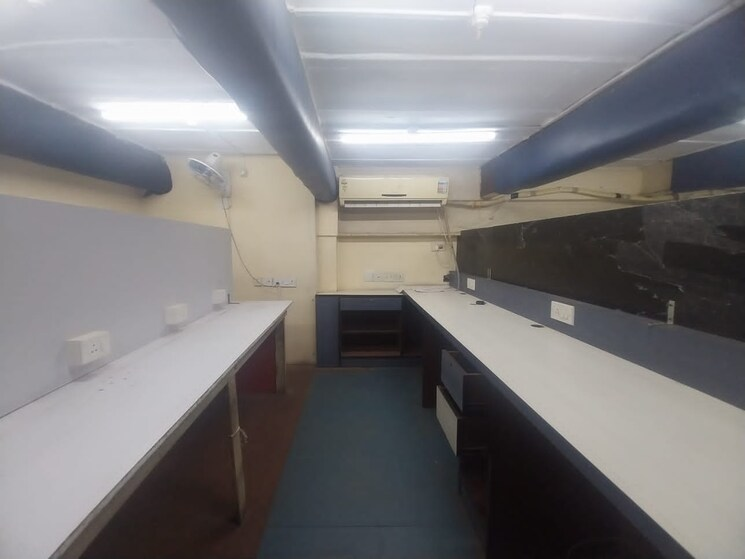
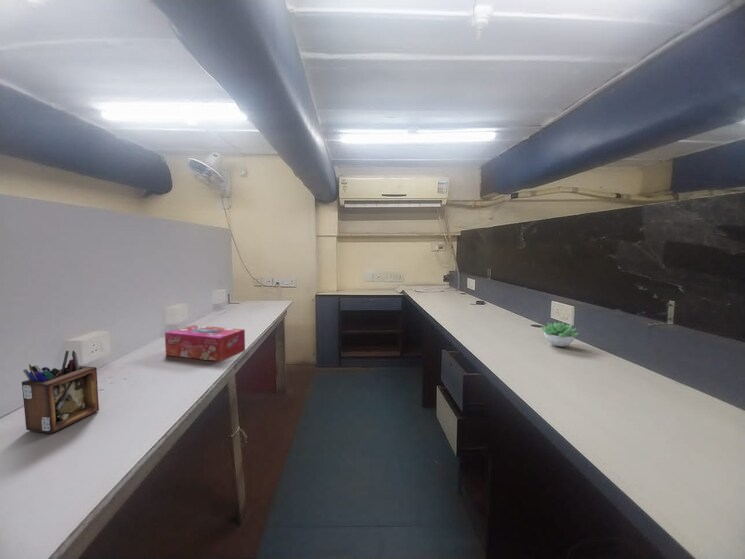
+ tissue box (206, 341)
+ desk organizer (62, 388)
+ succulent plant (559, 334)
